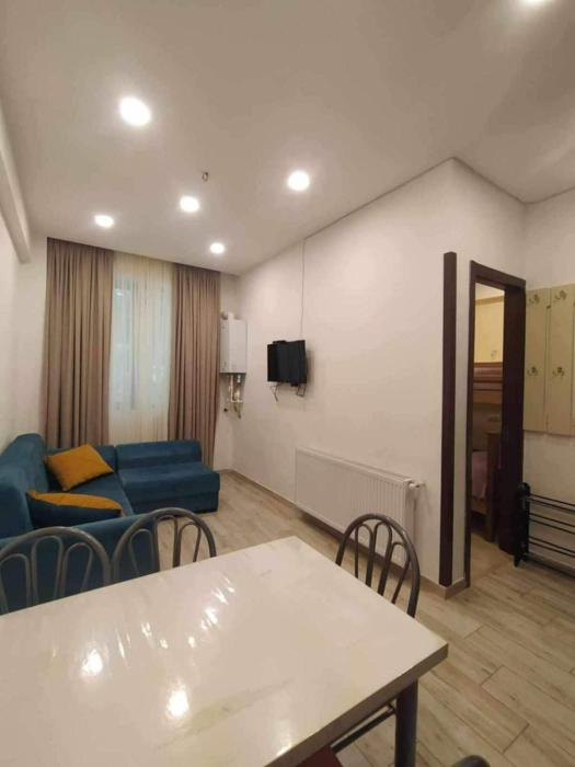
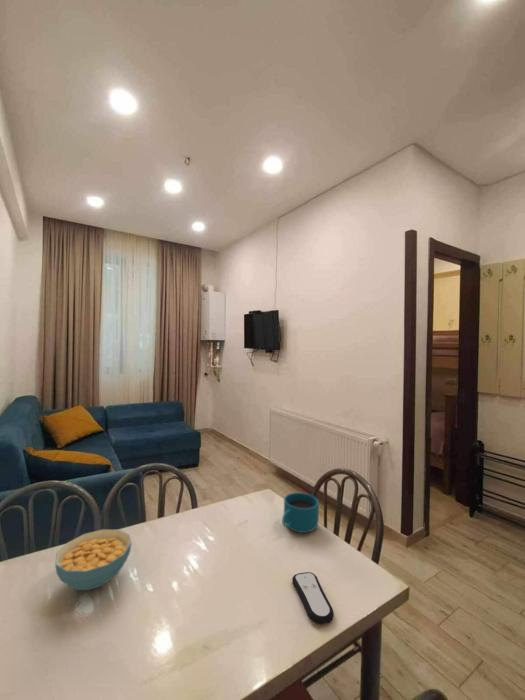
+ remote control (312, 595)
+ cup (297, 515)
+ cereal bowl (94, 564)
